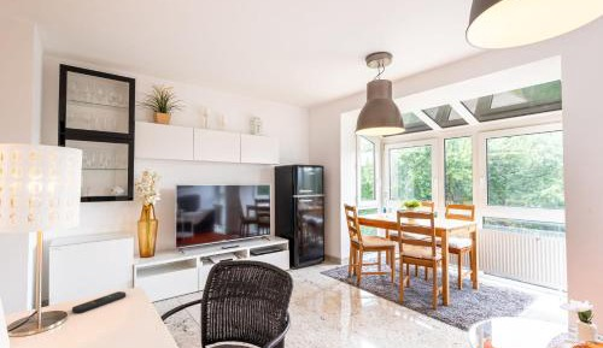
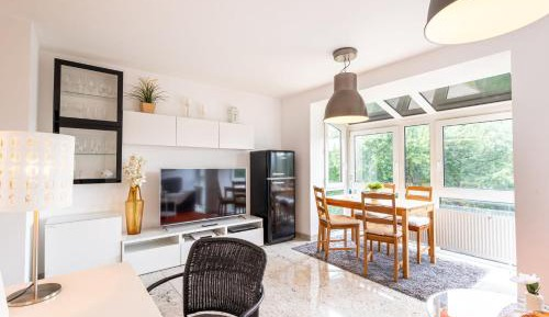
- remote control (100, 301)
